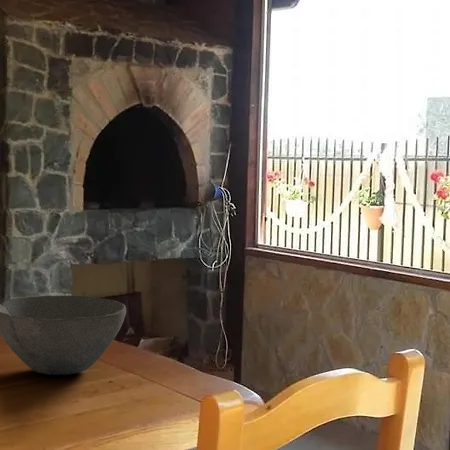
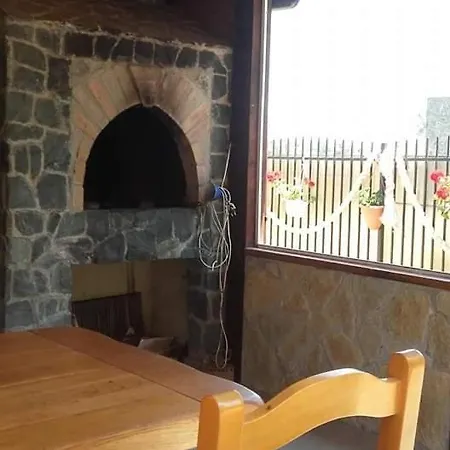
- bowl (59, 338)
